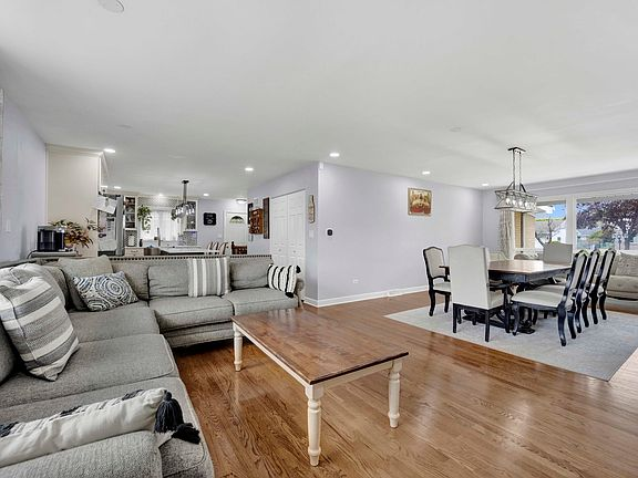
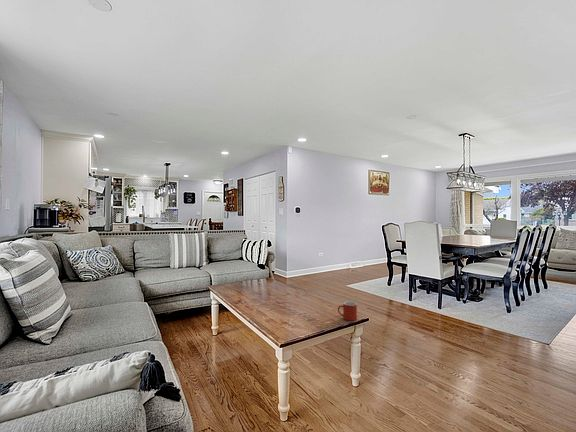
+ mug (347, 311)
